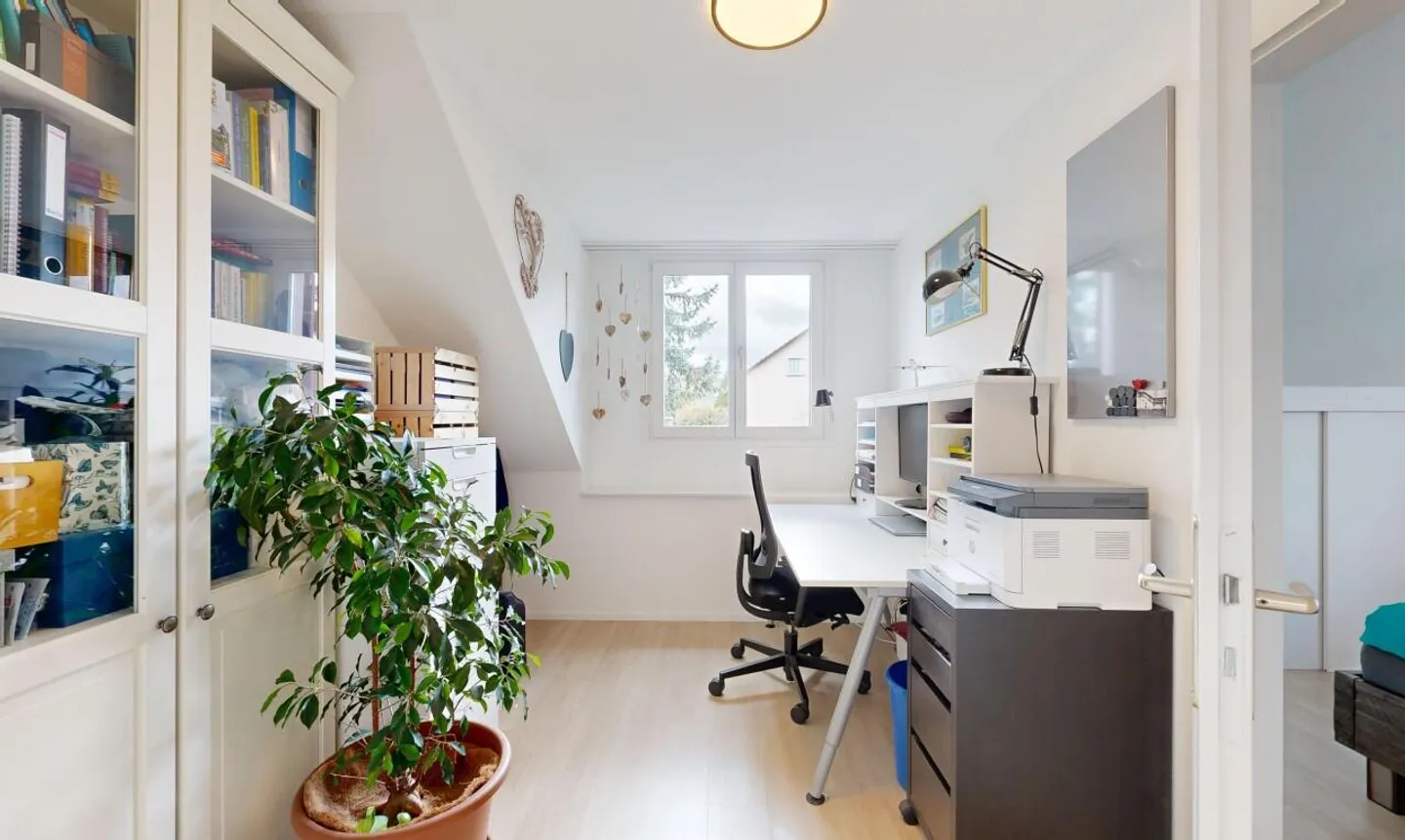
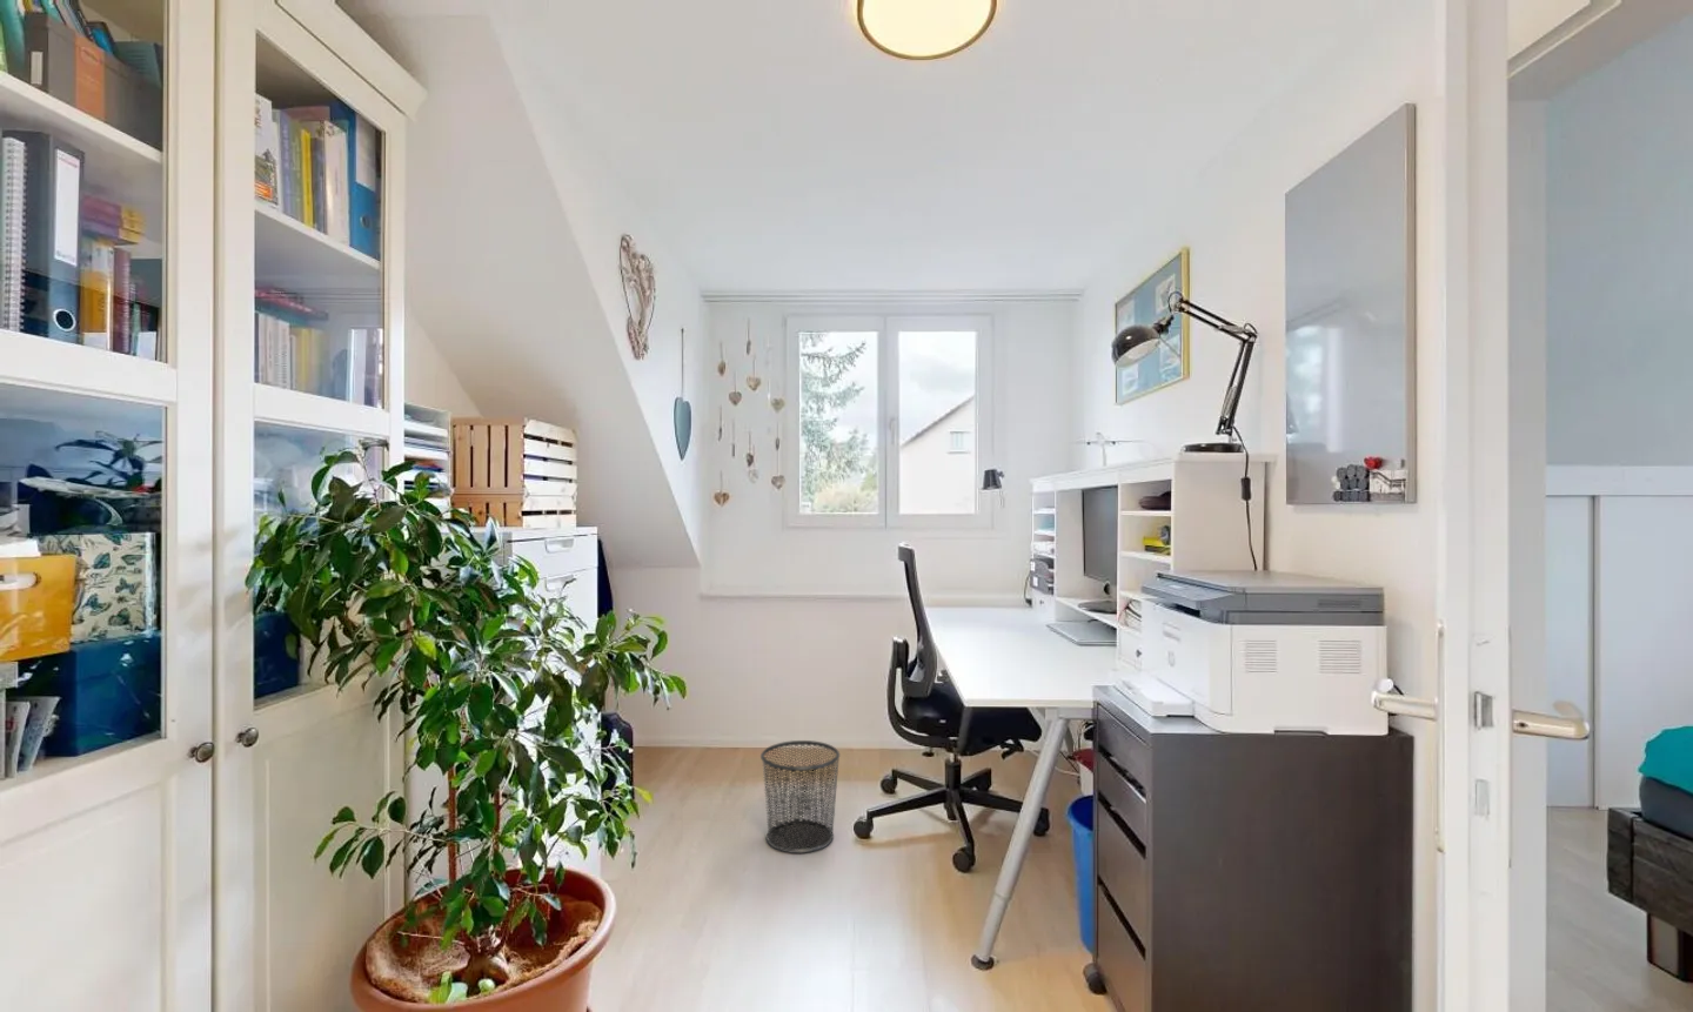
+ waste bin (800, 795)
